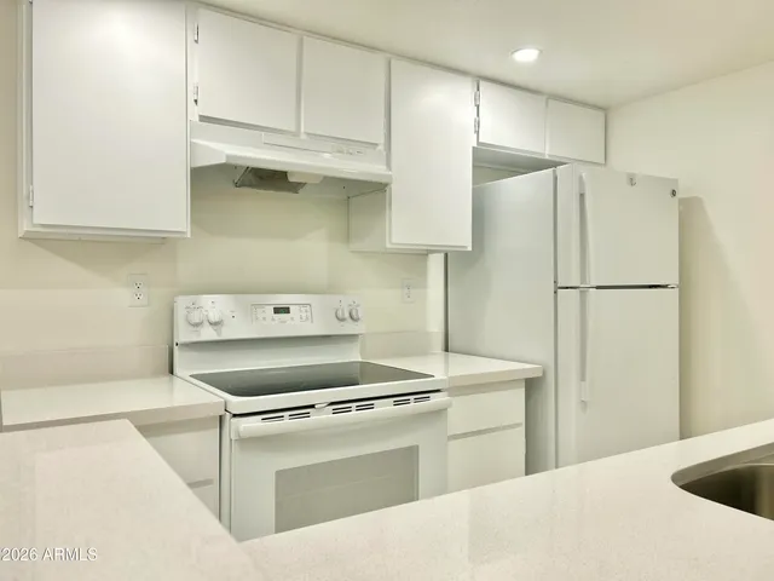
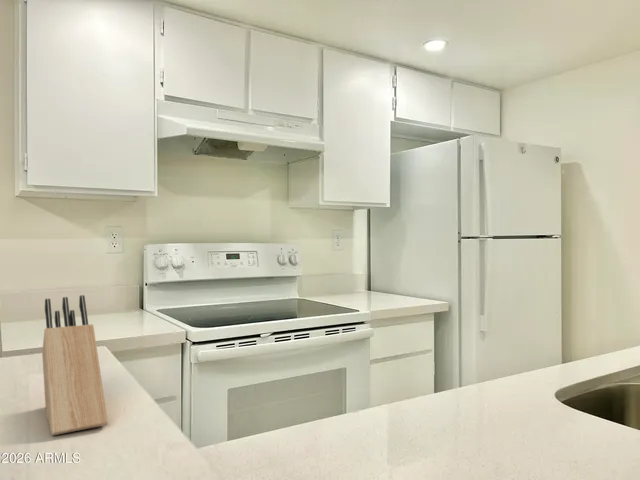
+ knife block (71, 355)
